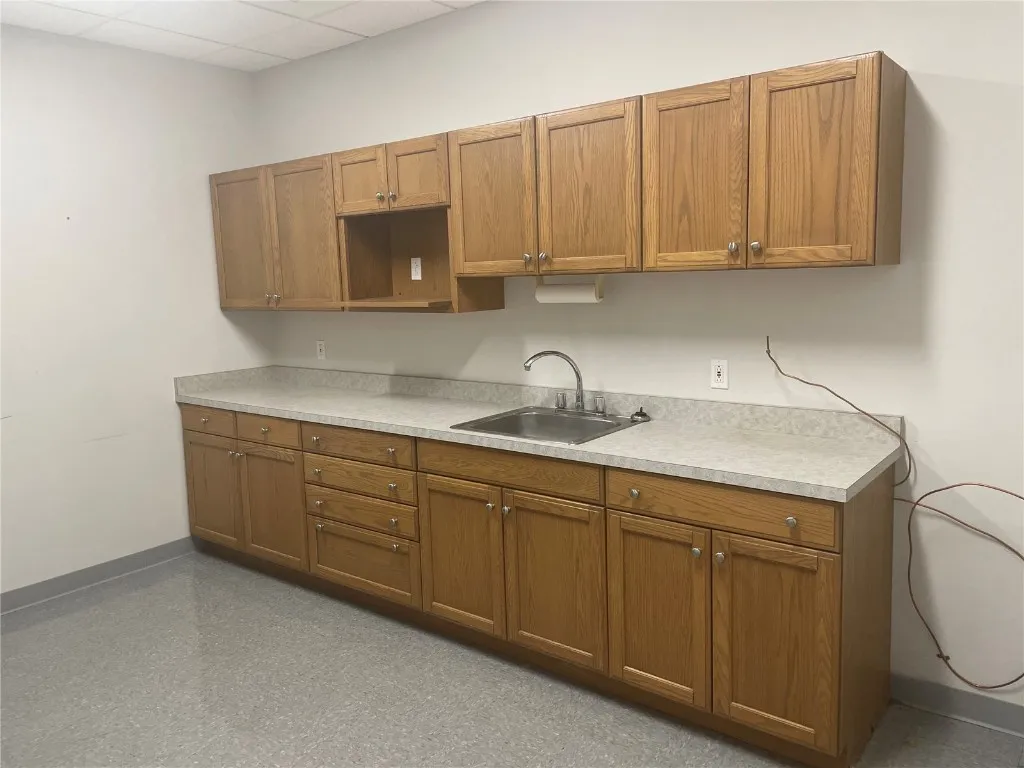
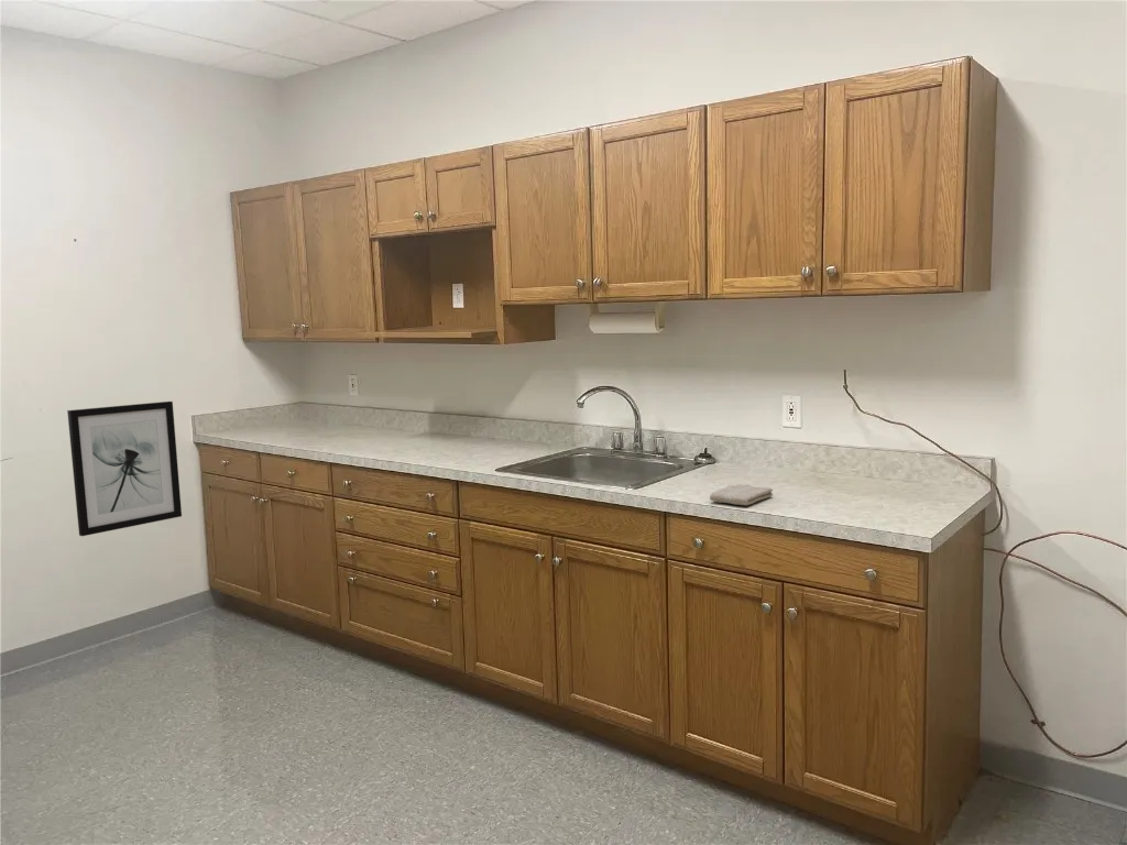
+ wall art (127, 465)
+ washcloth (742, 494)
